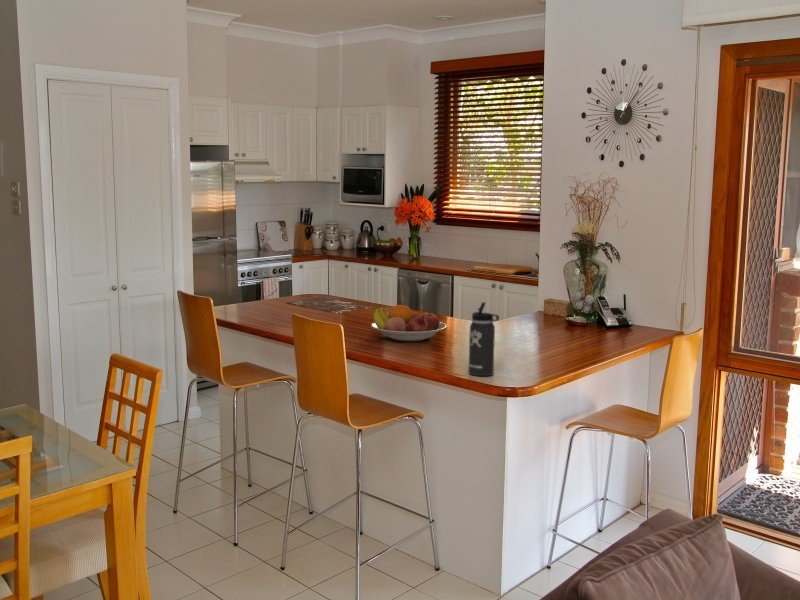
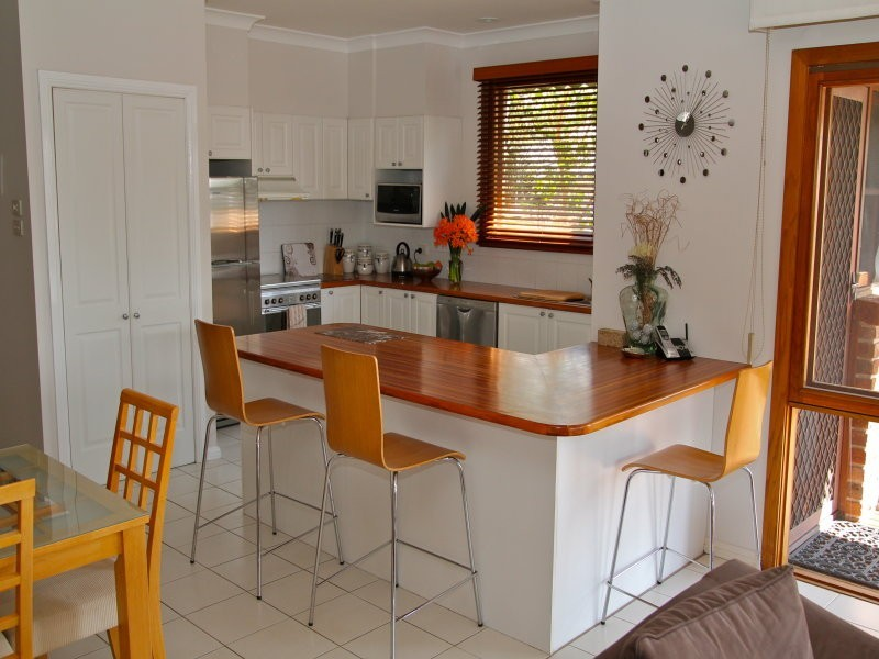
- thermos bottle (484, 338)
- fruit bowl (408, 321)
